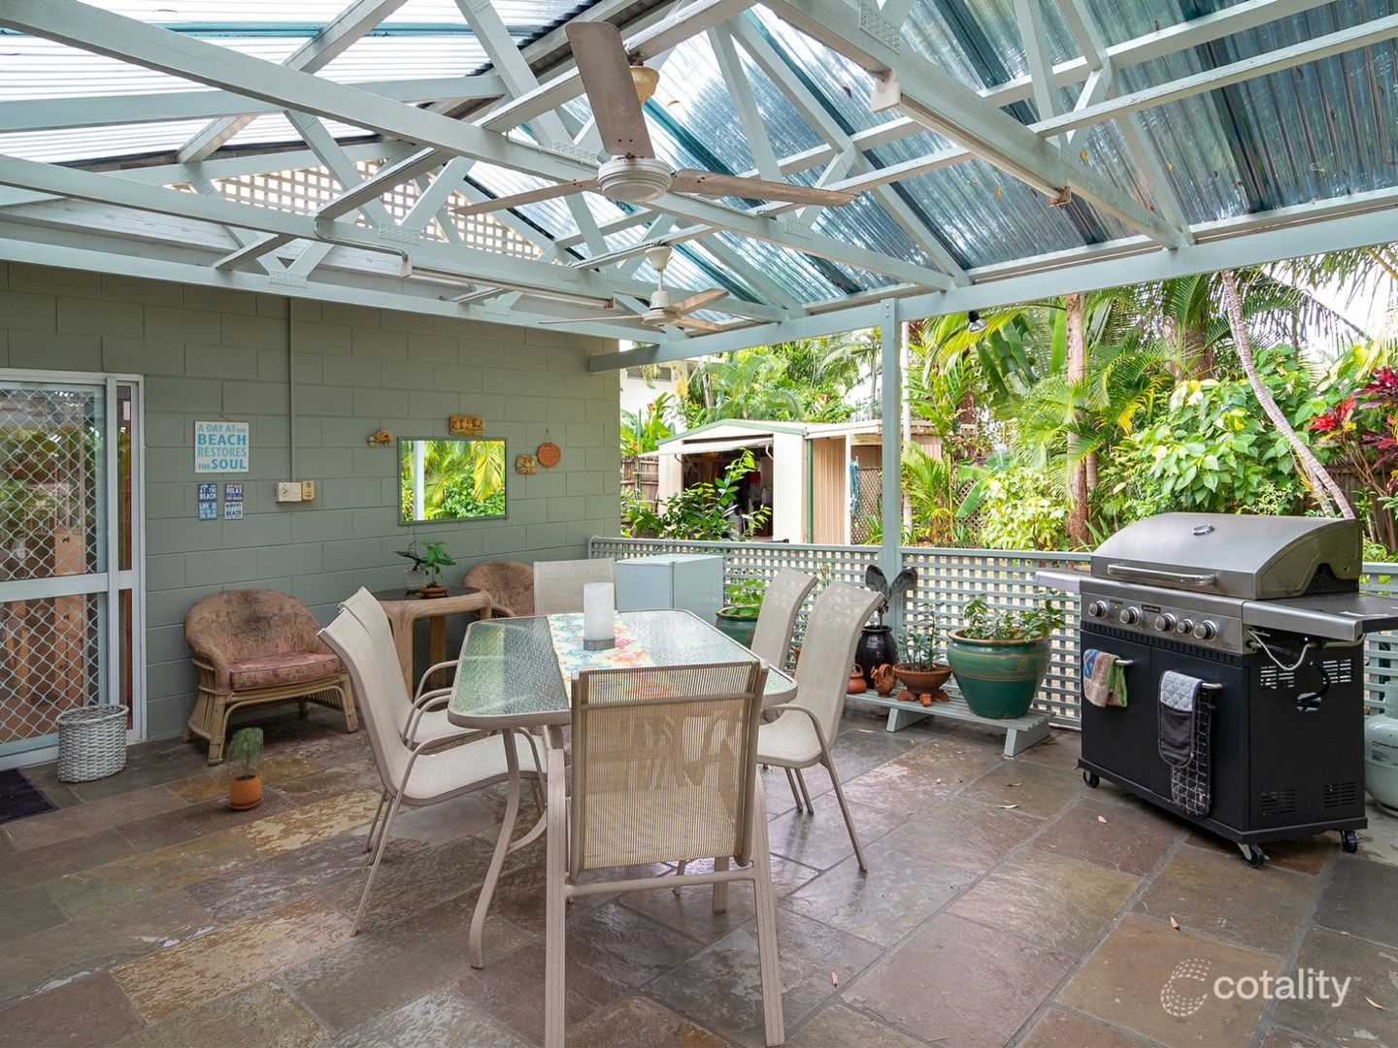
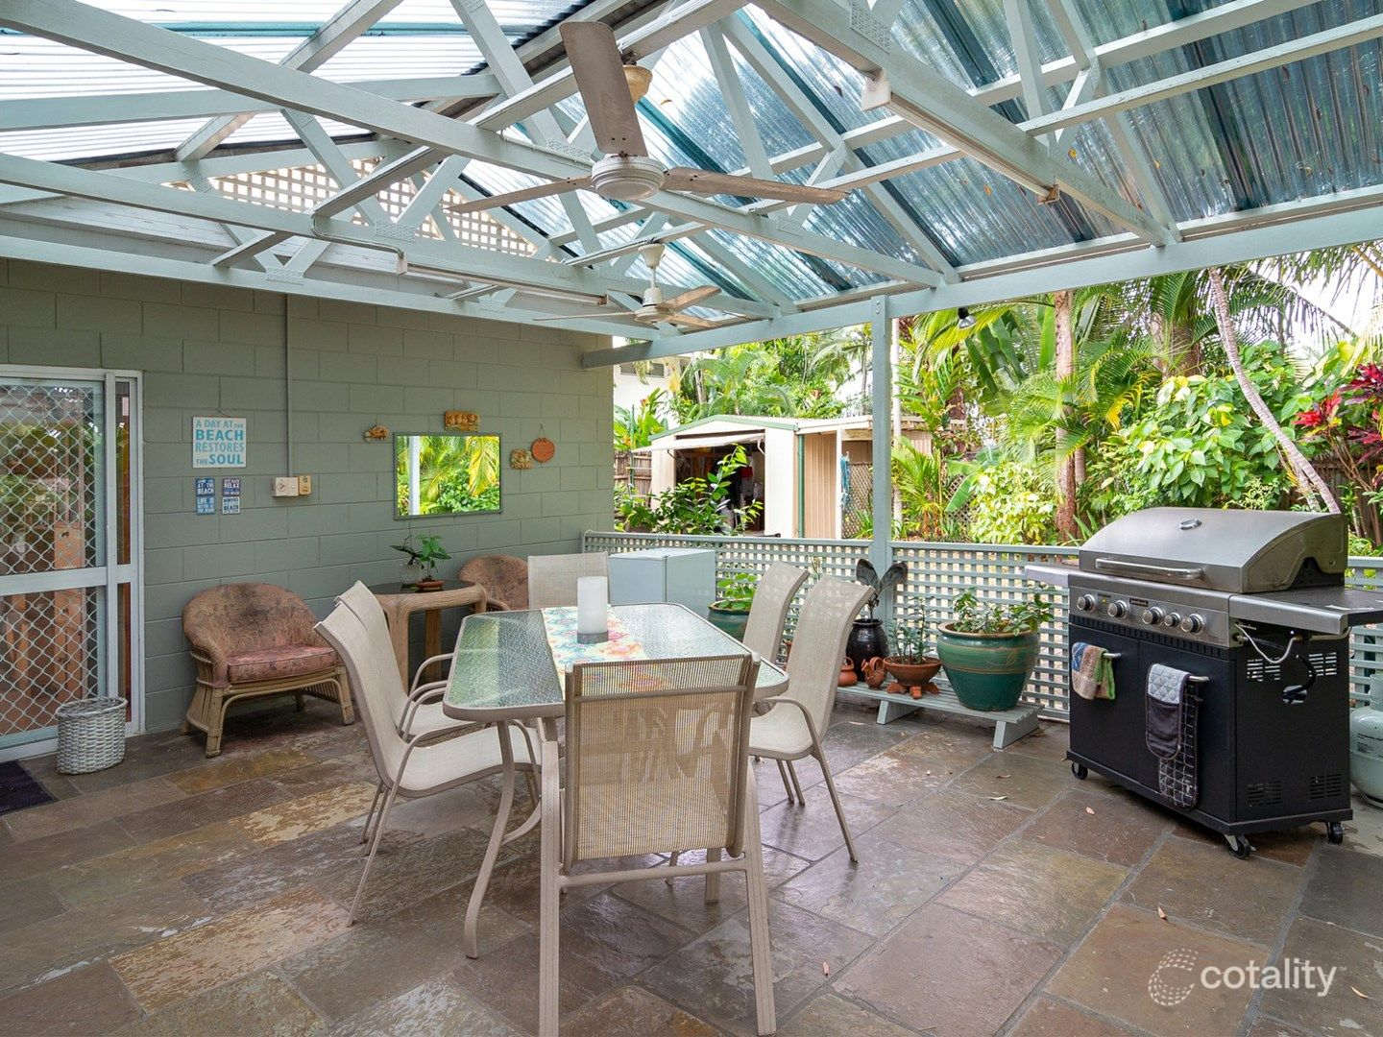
- potted plant (244, 766)
